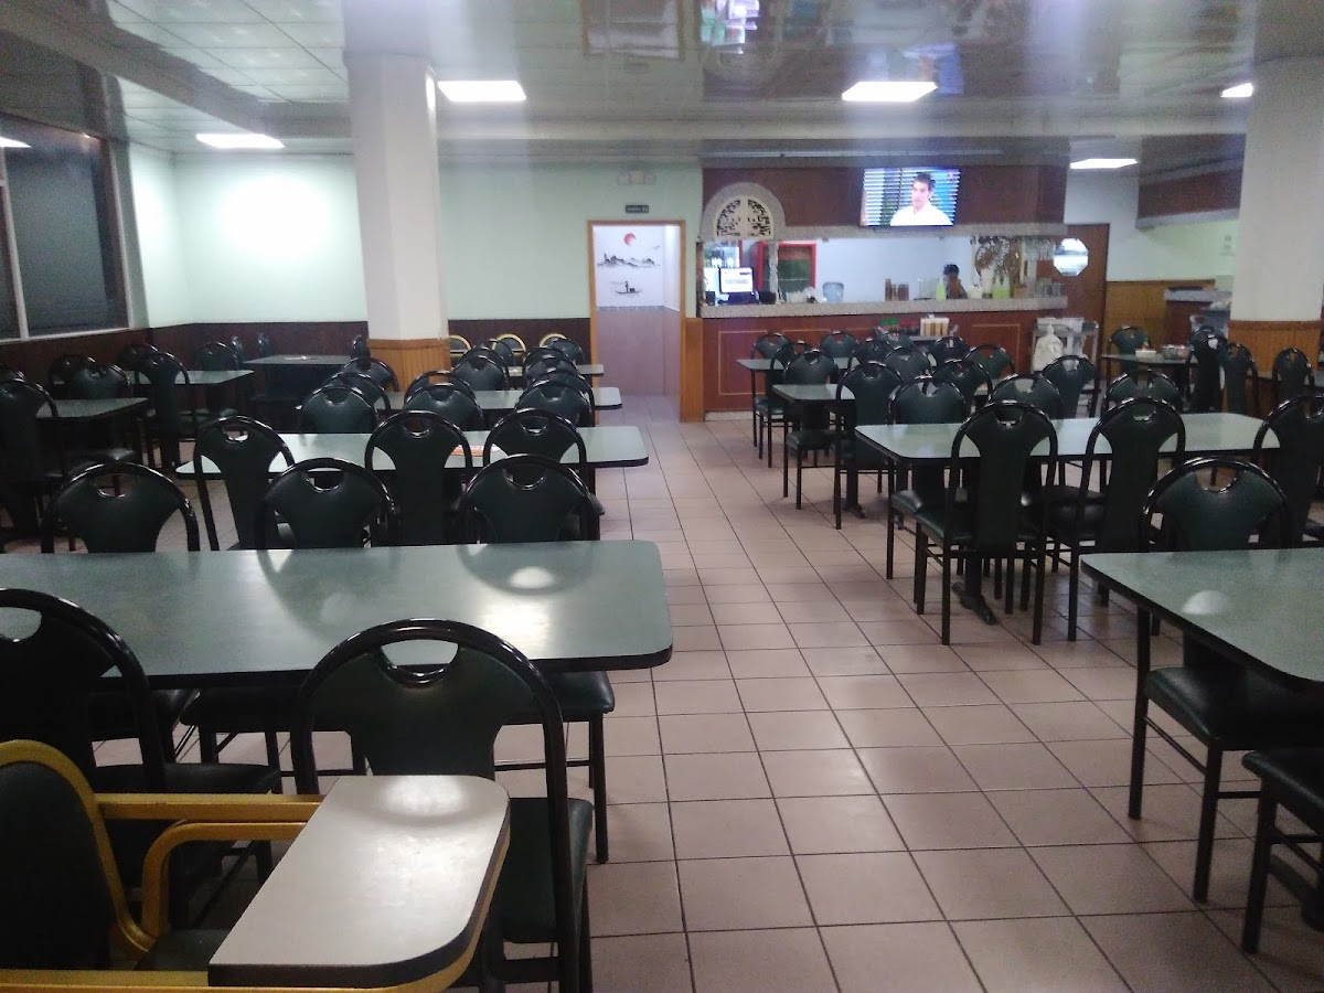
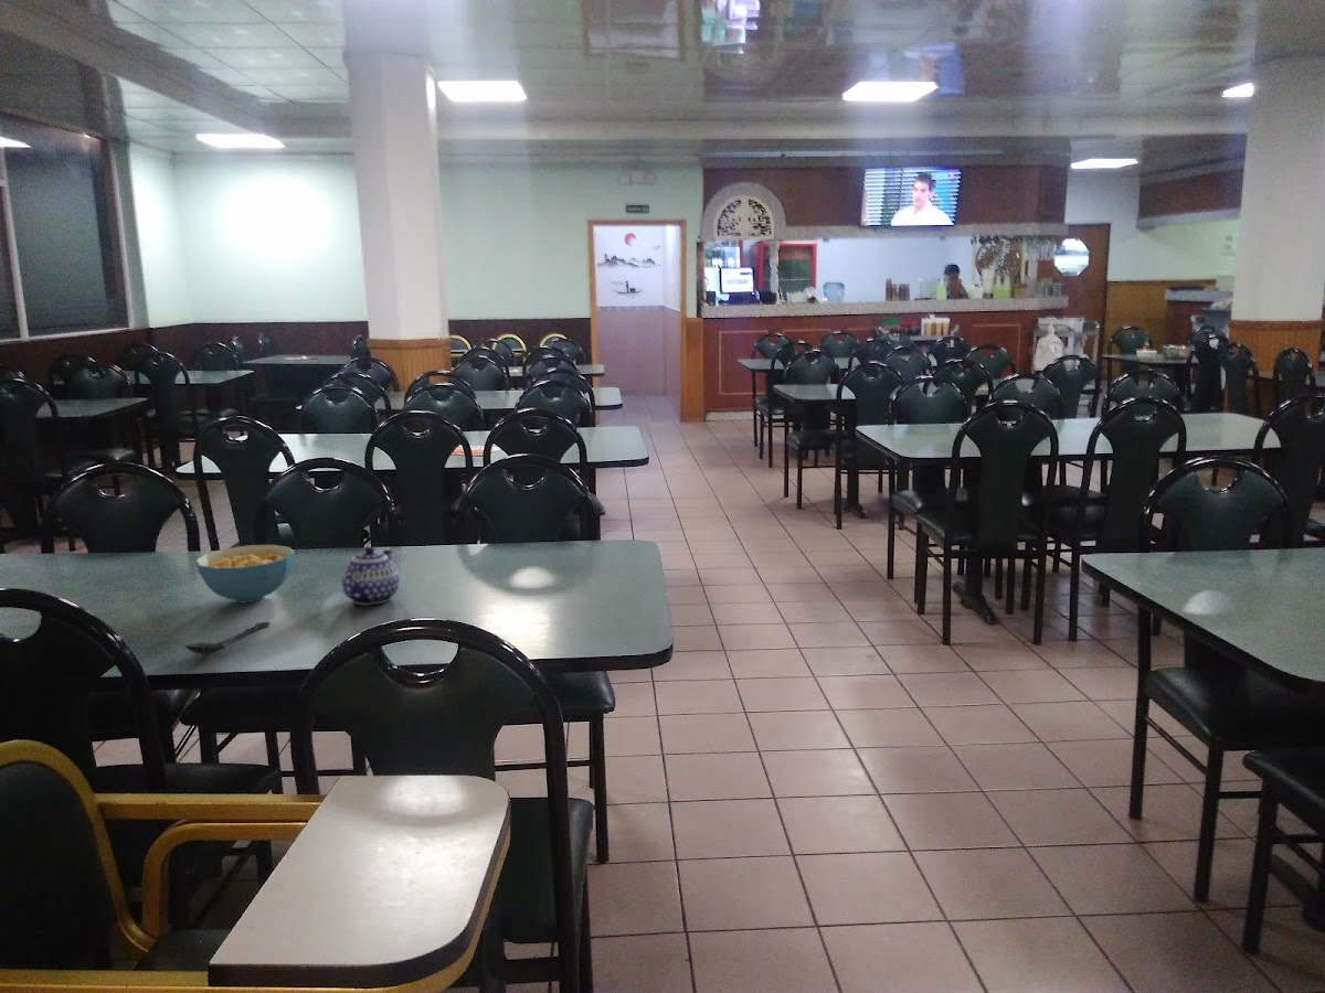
+ spoon (234, 636)
+ cereal bowl (247, 577)
+ teapot (370, 574)
